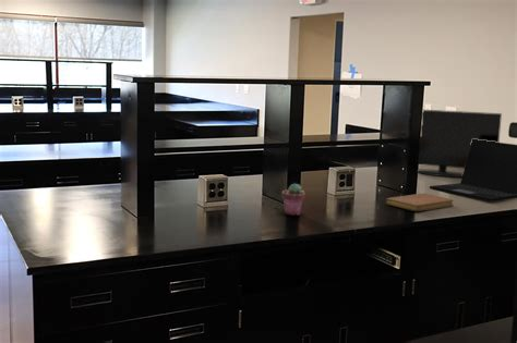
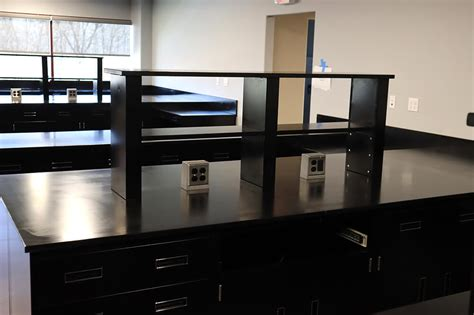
- laptop (481, 168)
- potted succulent (293, 198)
- monitor (444, 143)
- notebook (419, 201)
